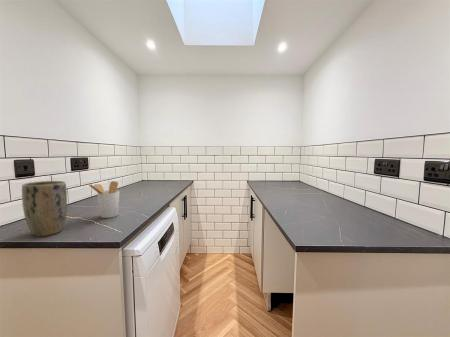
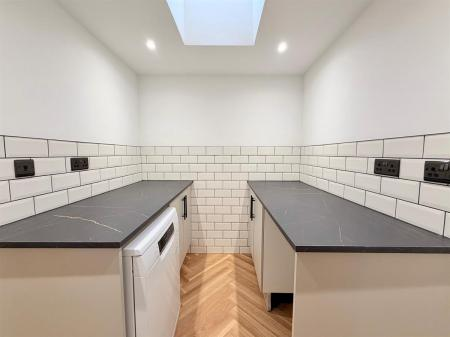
- utensil holder (103, 198)
- plant pot (46, 207)
